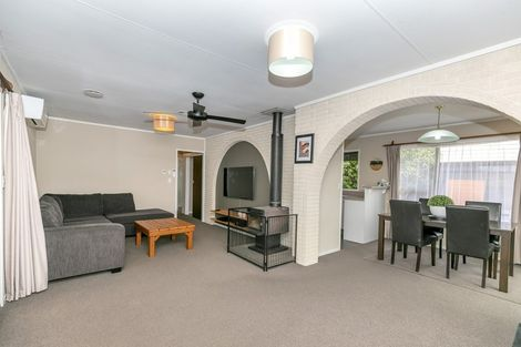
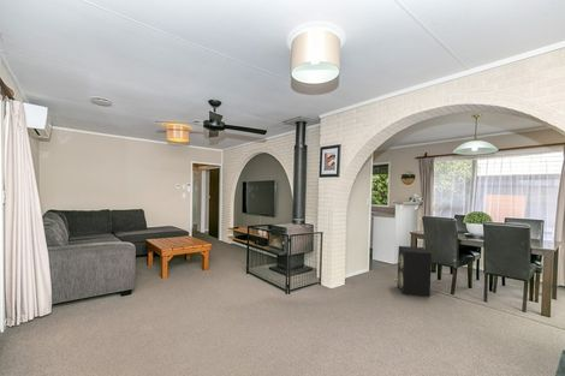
+ speaker (412, 269)
